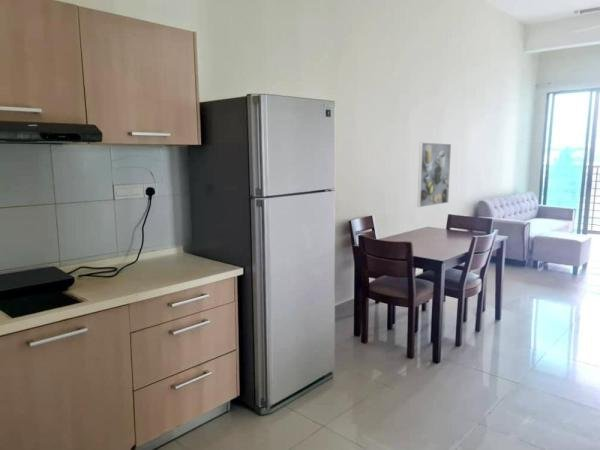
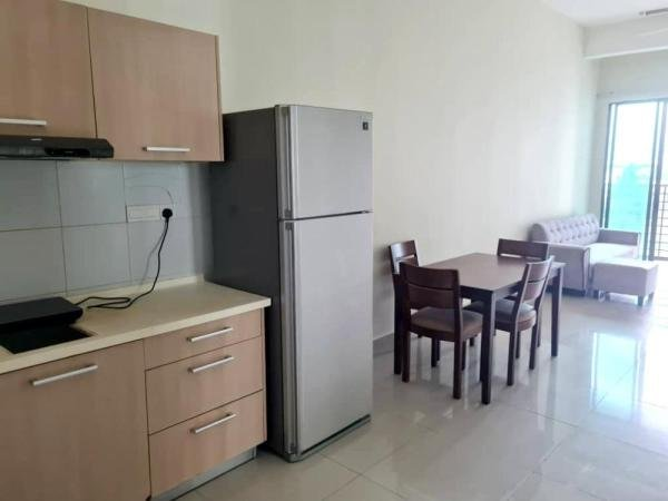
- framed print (434, 174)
